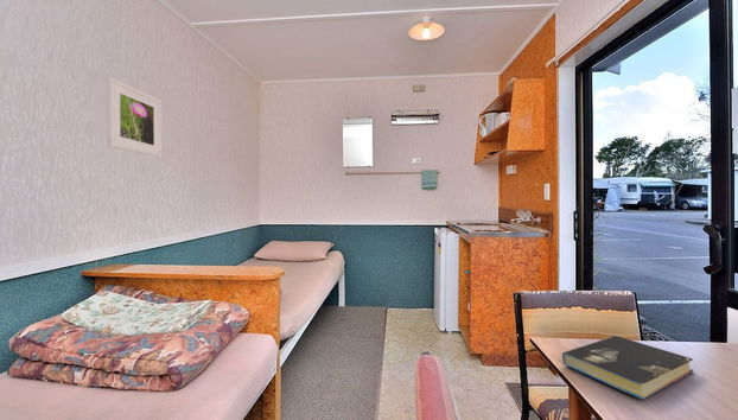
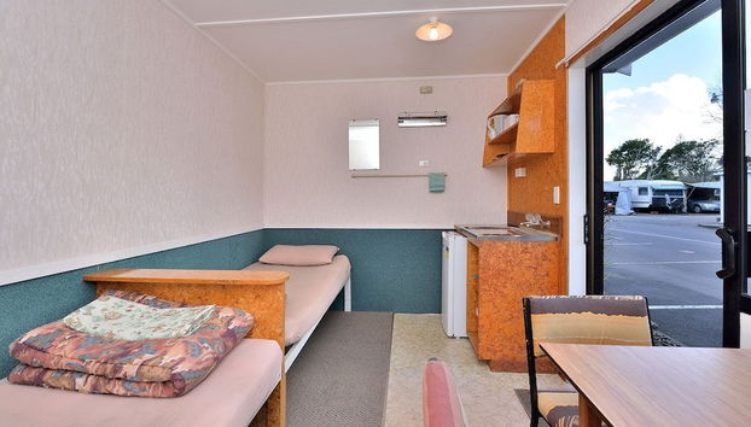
- book (625, 361)
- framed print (136, 121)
